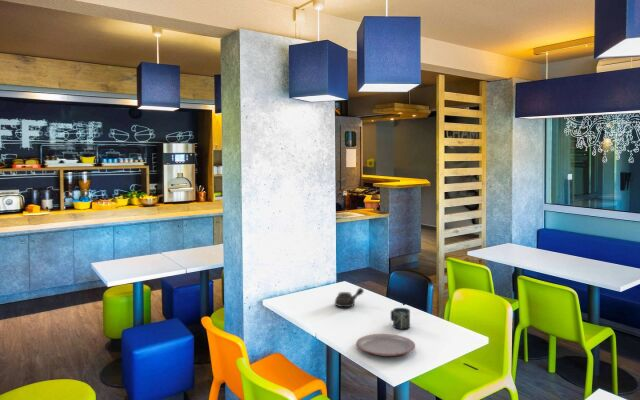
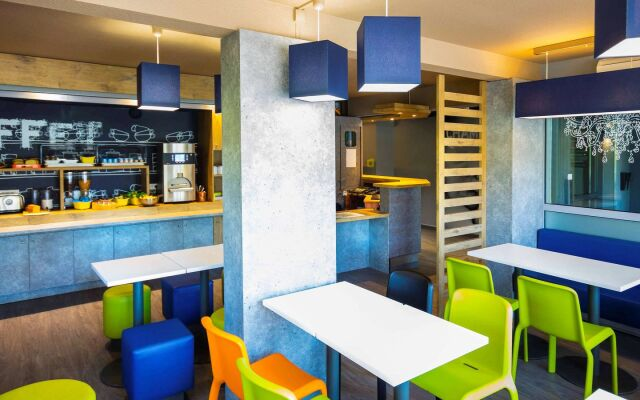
- teapot (350, 297)
- cup (399, 317)
- plate (385, 345)
